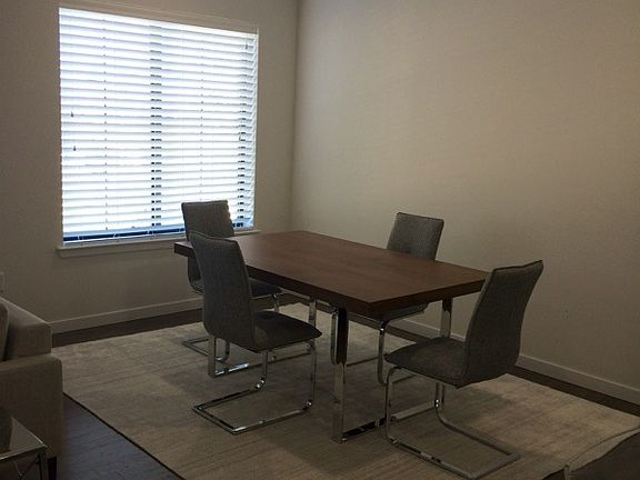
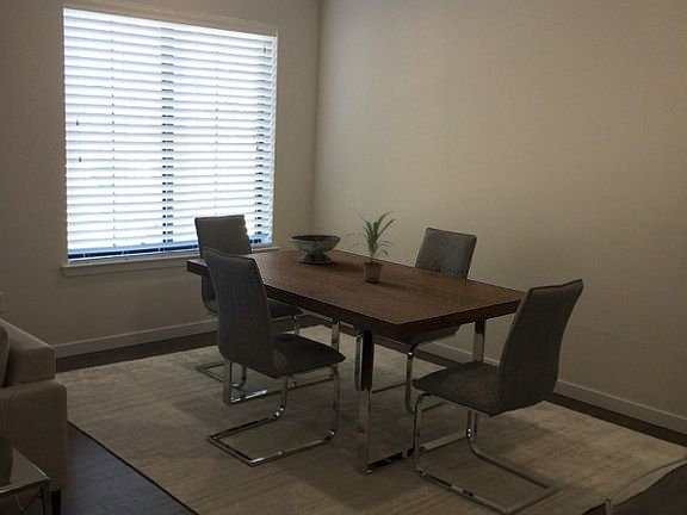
+ potted plant (375, 246)
+ decorative bowl (314, 248)
